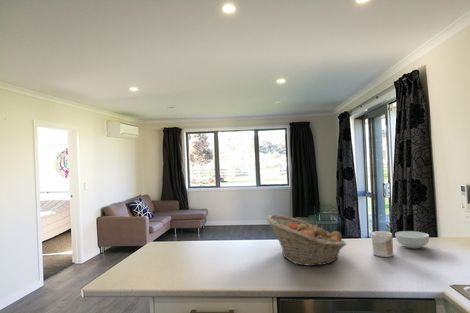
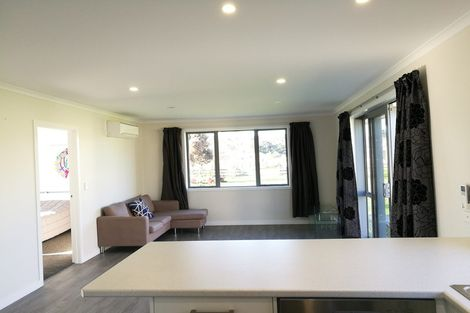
- cereal bowl (412, 240)
- mug (382, 243)
- fruit basket (304, 236)
